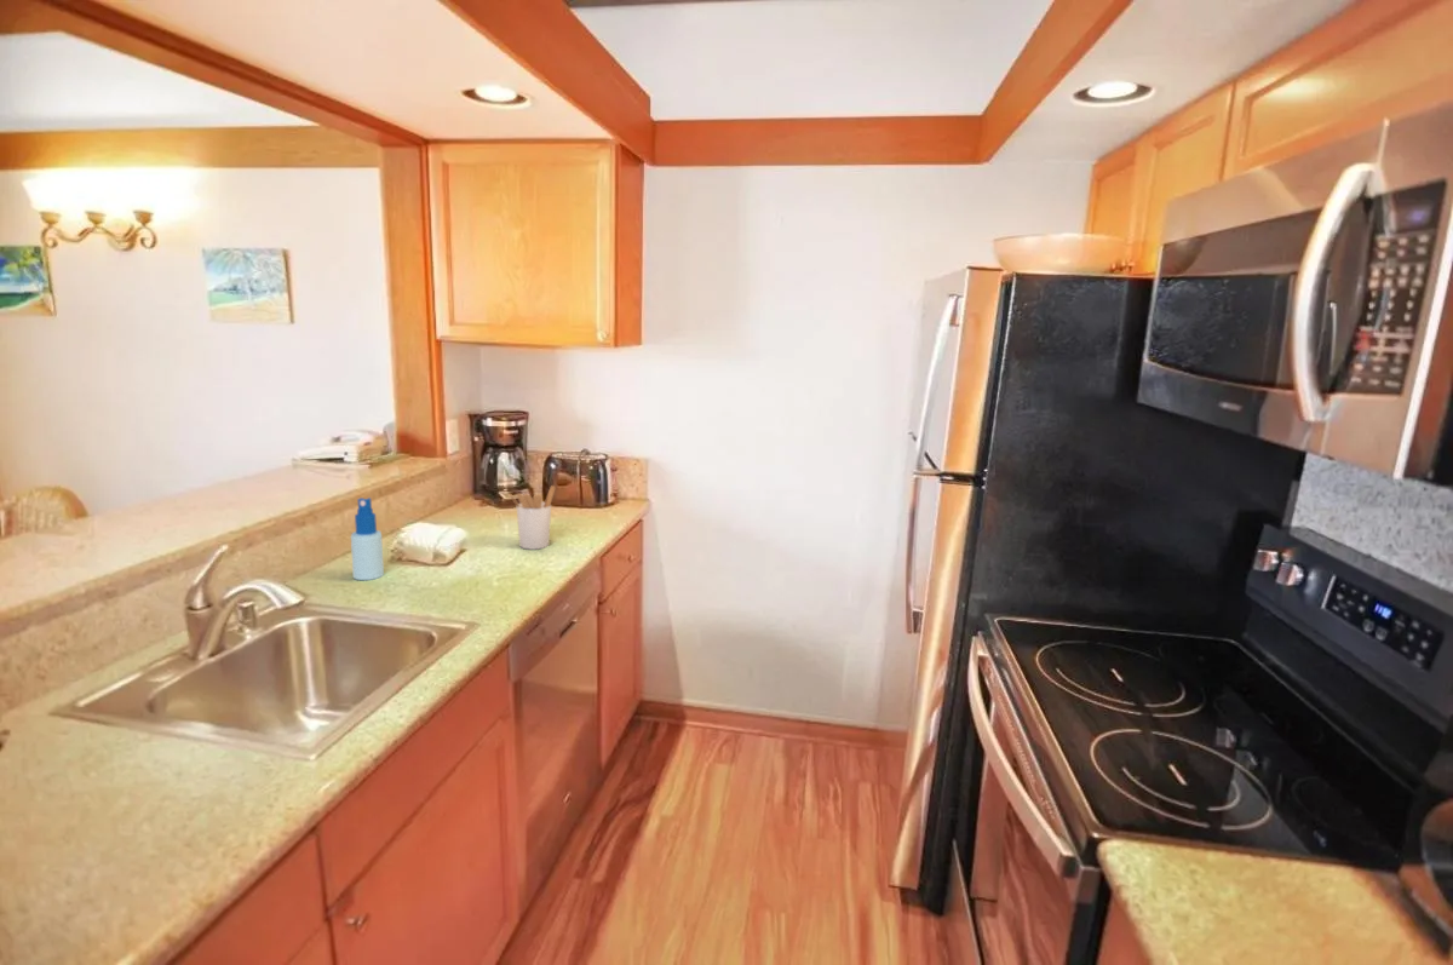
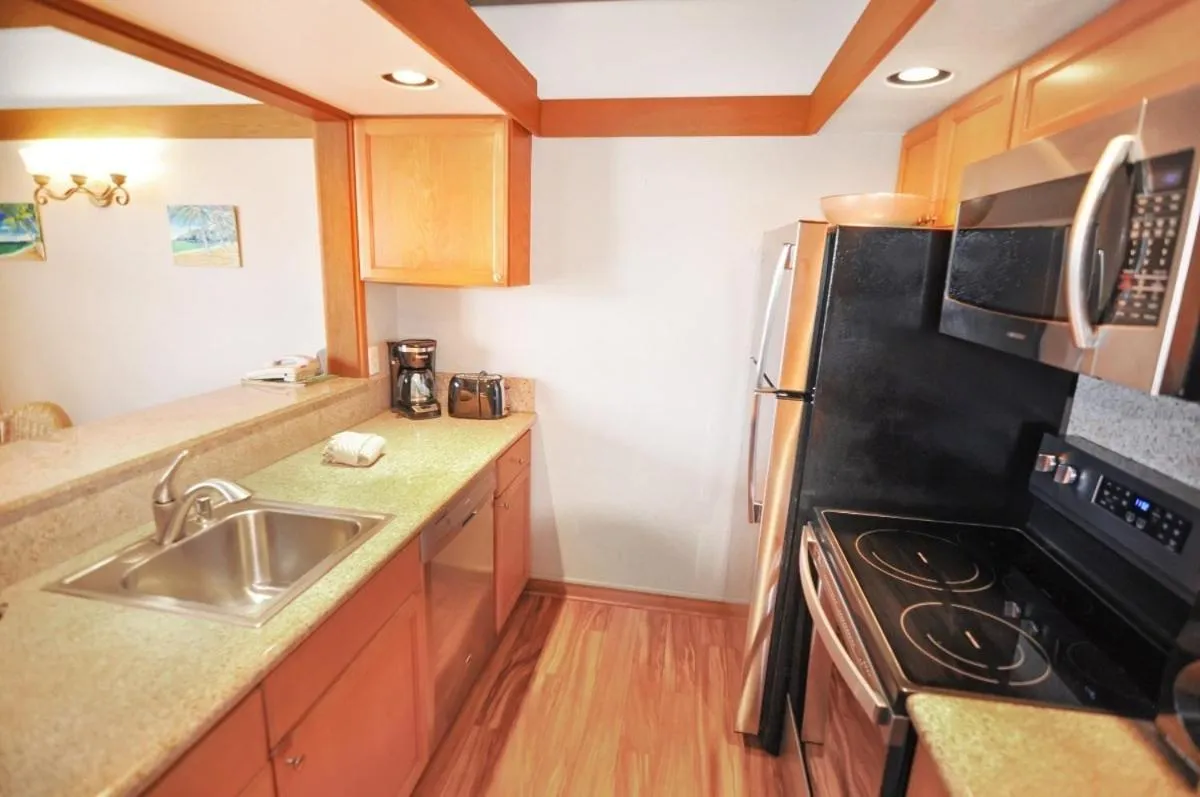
- spray bottle (366, 536)
- utensil holder (533, 517)
